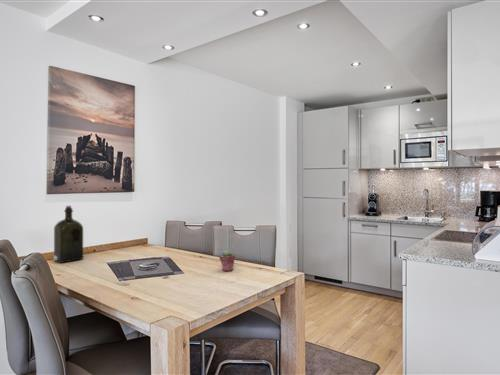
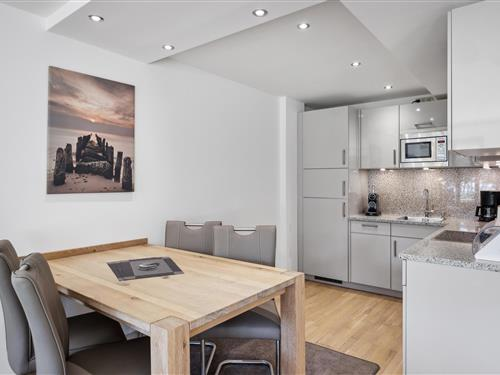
- potted succulent (227, 259)
- liquor (68, 232)
